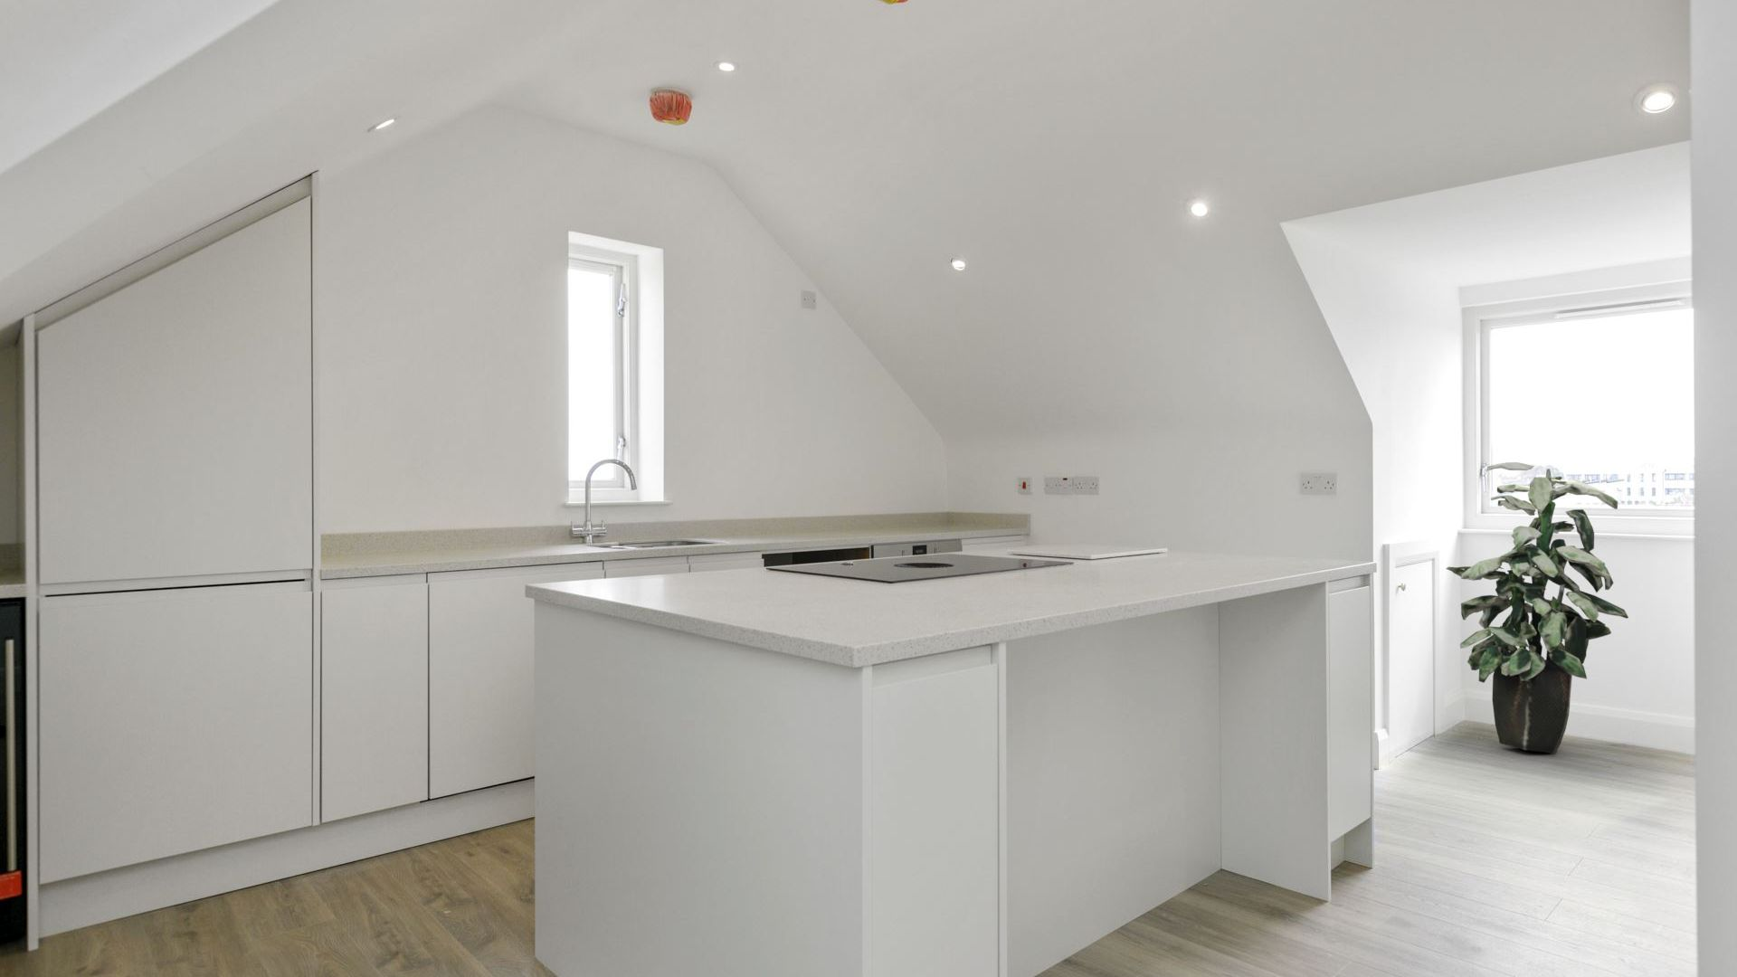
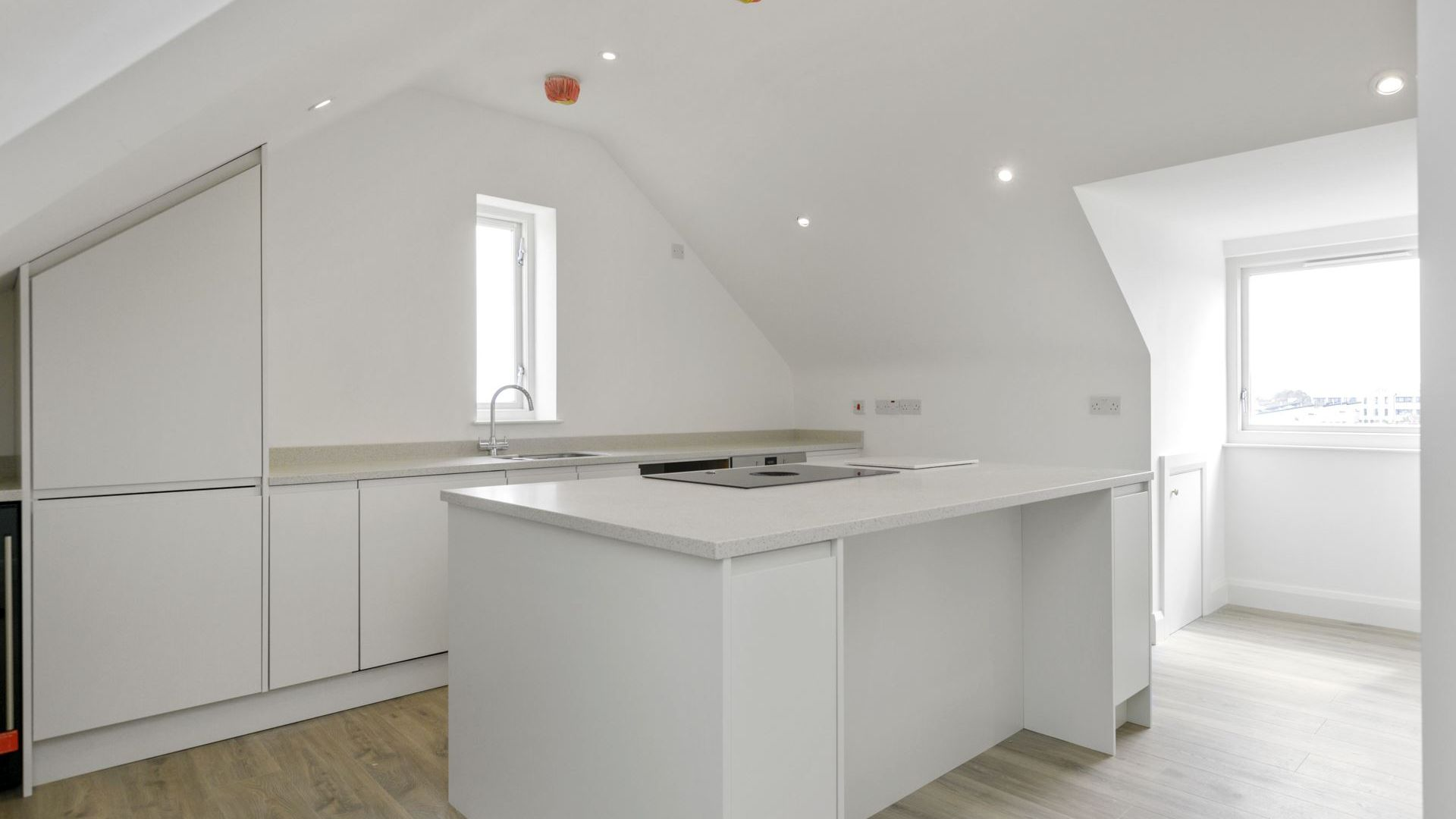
- indoor plant (1529, 605)
